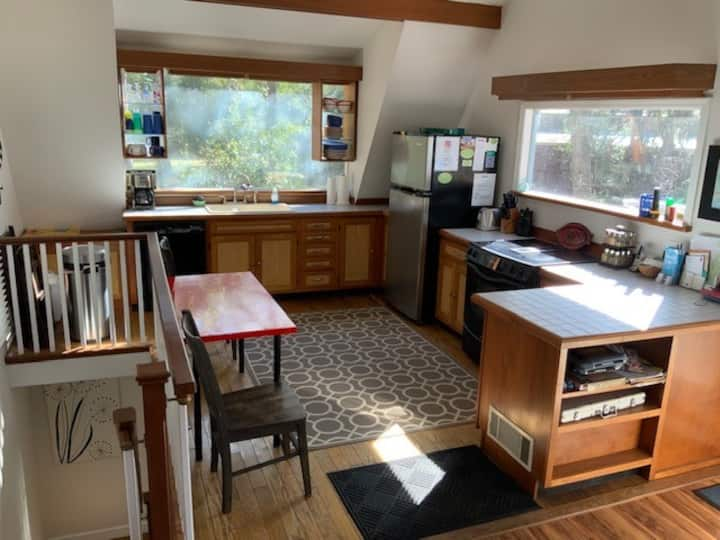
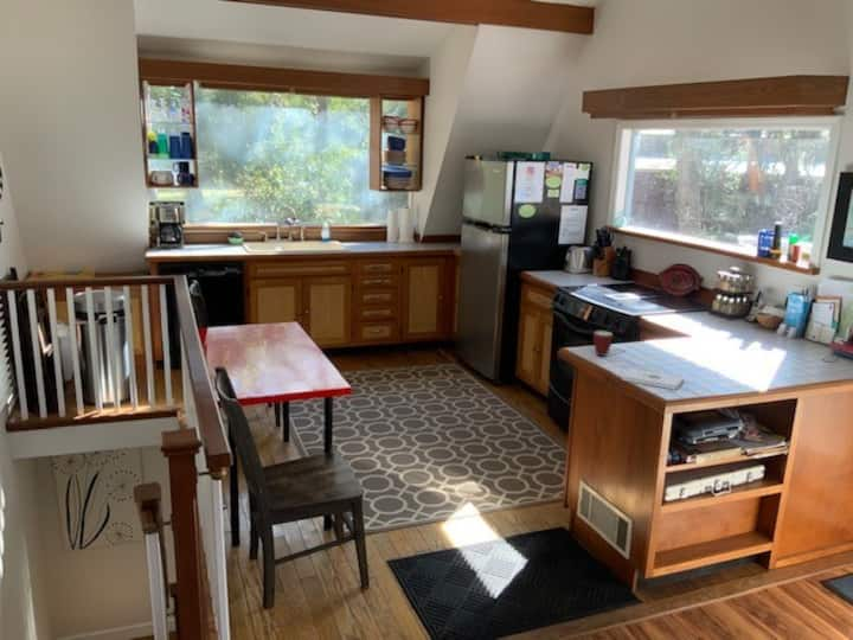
+ mug (603, 344)
+ notepad (652, 378)
